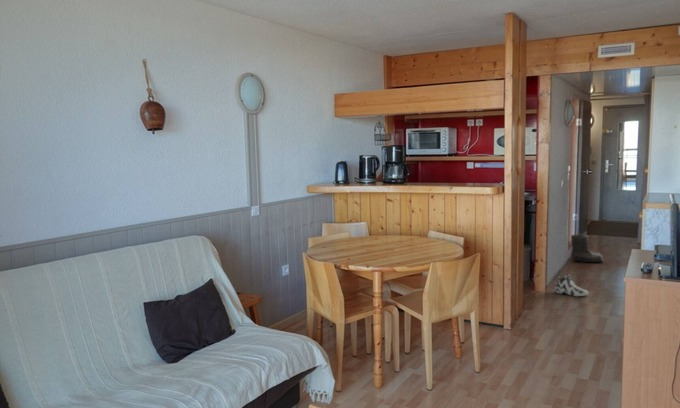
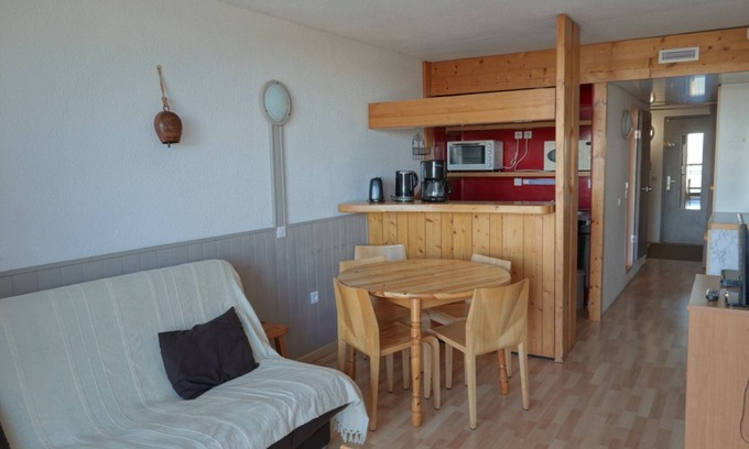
- boots (587, 247)
- sneaker (571, 284)
